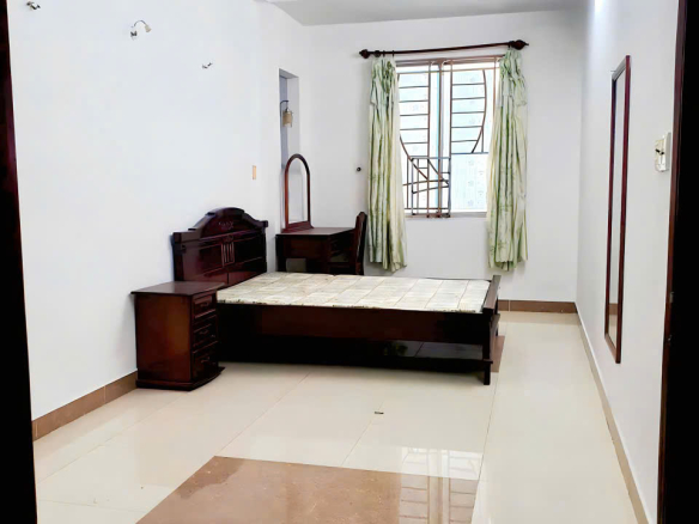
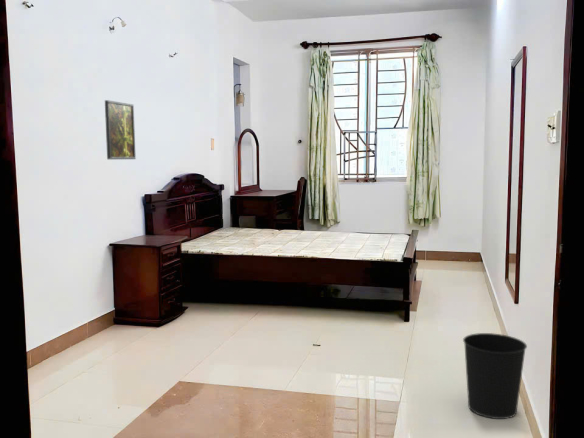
+ wastebasket (493, 375)
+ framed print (120, 131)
